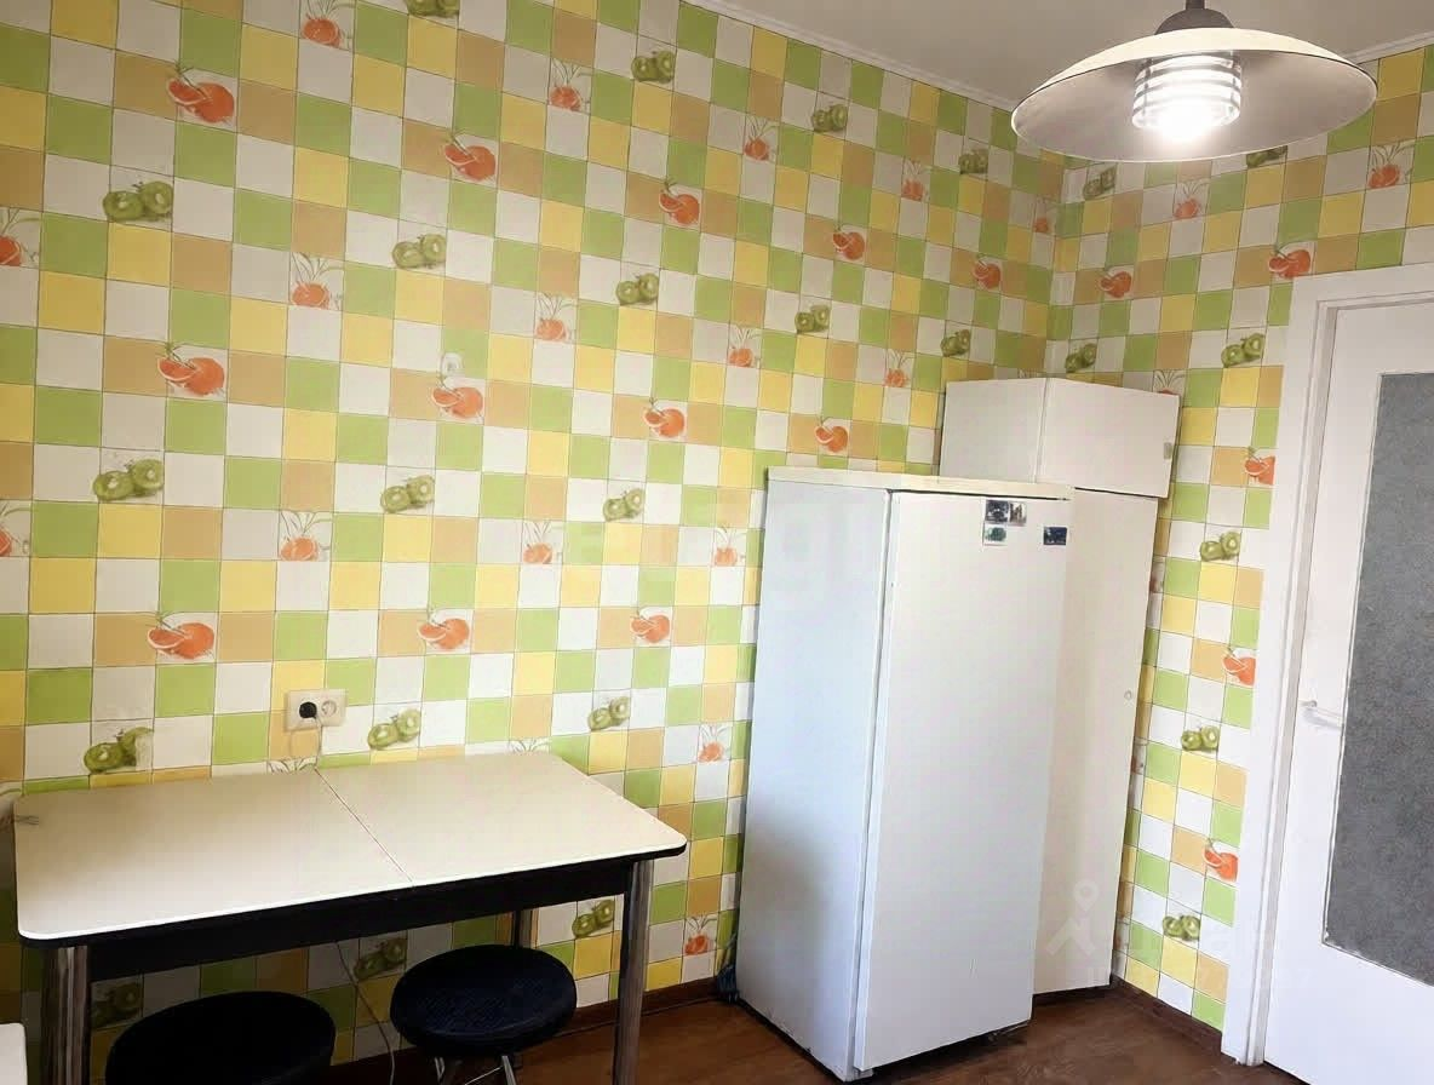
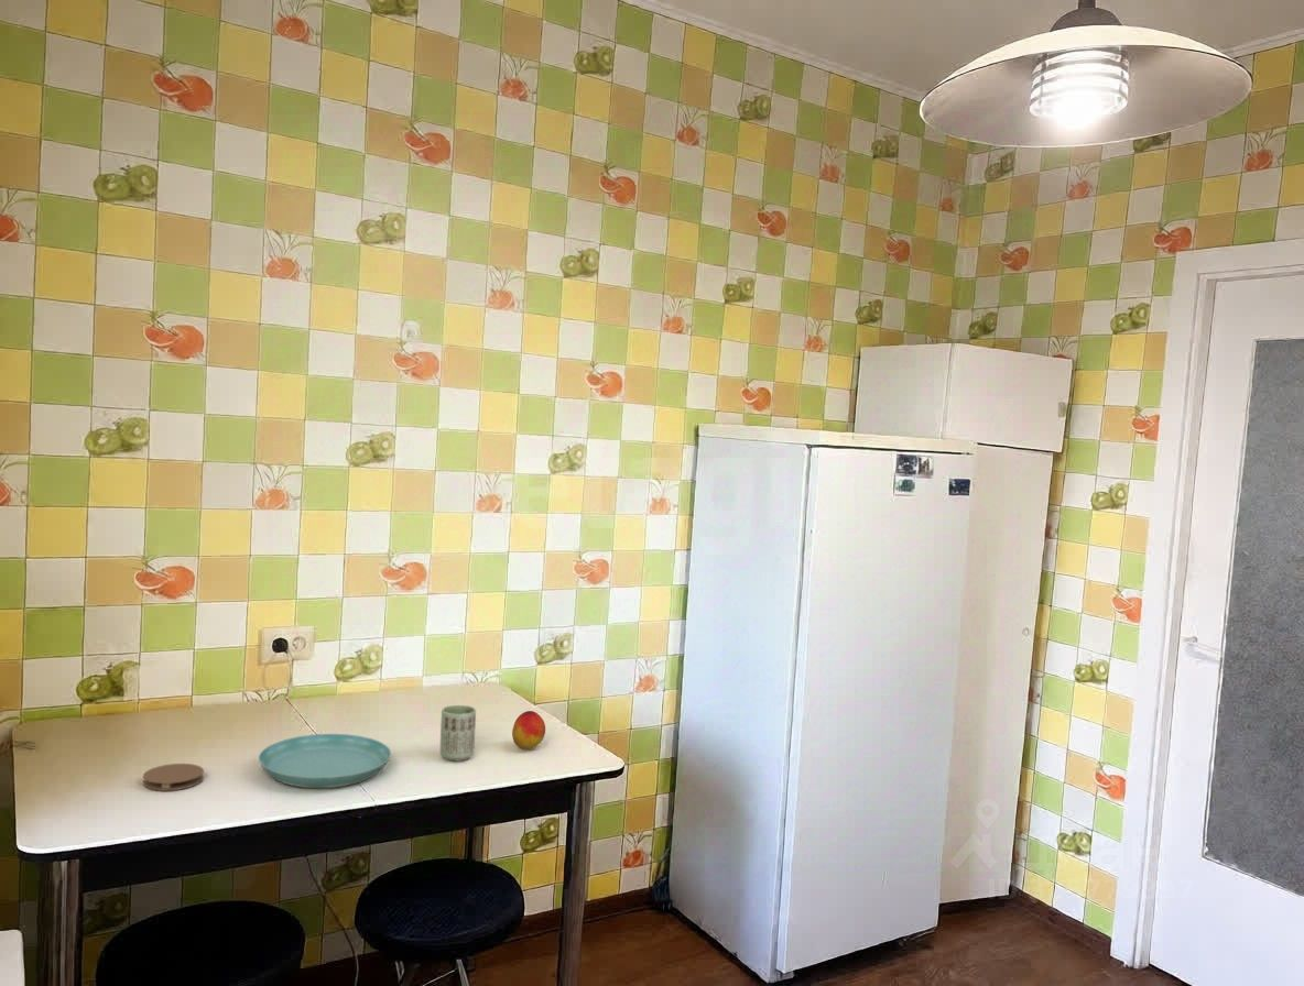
+ peach (529, 730)
+ coaster (173, 776)
+ saucer (325, 762)
+ cup (457, 733)
